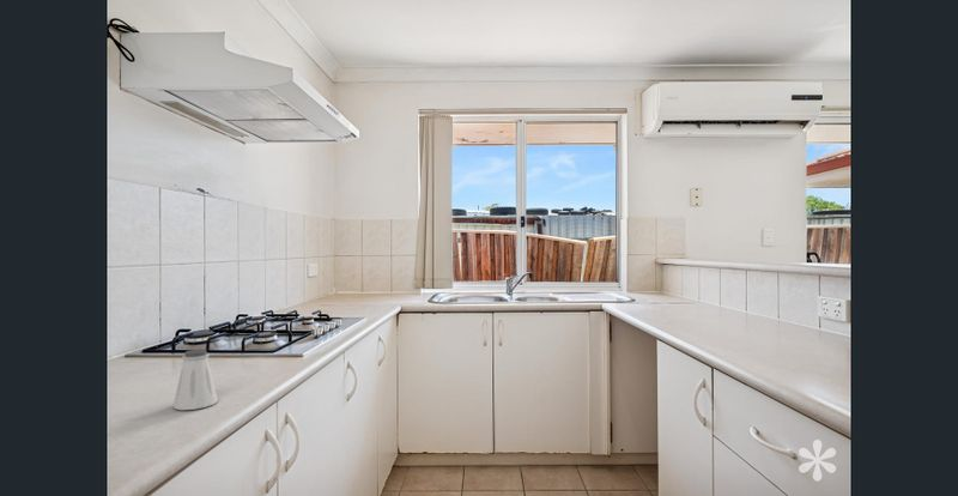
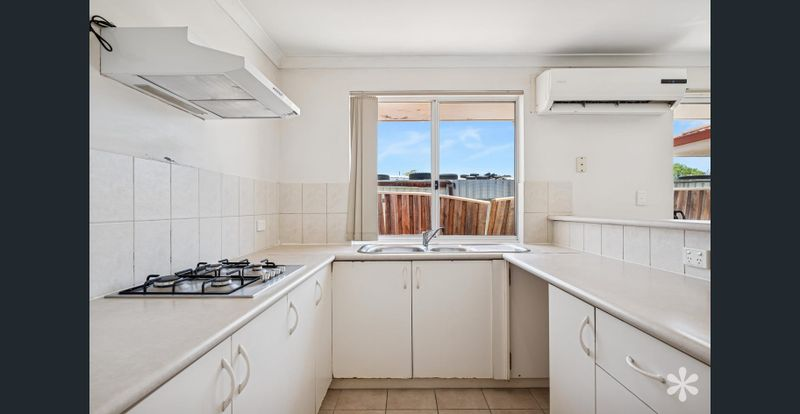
- saltshaker (195, 377)
